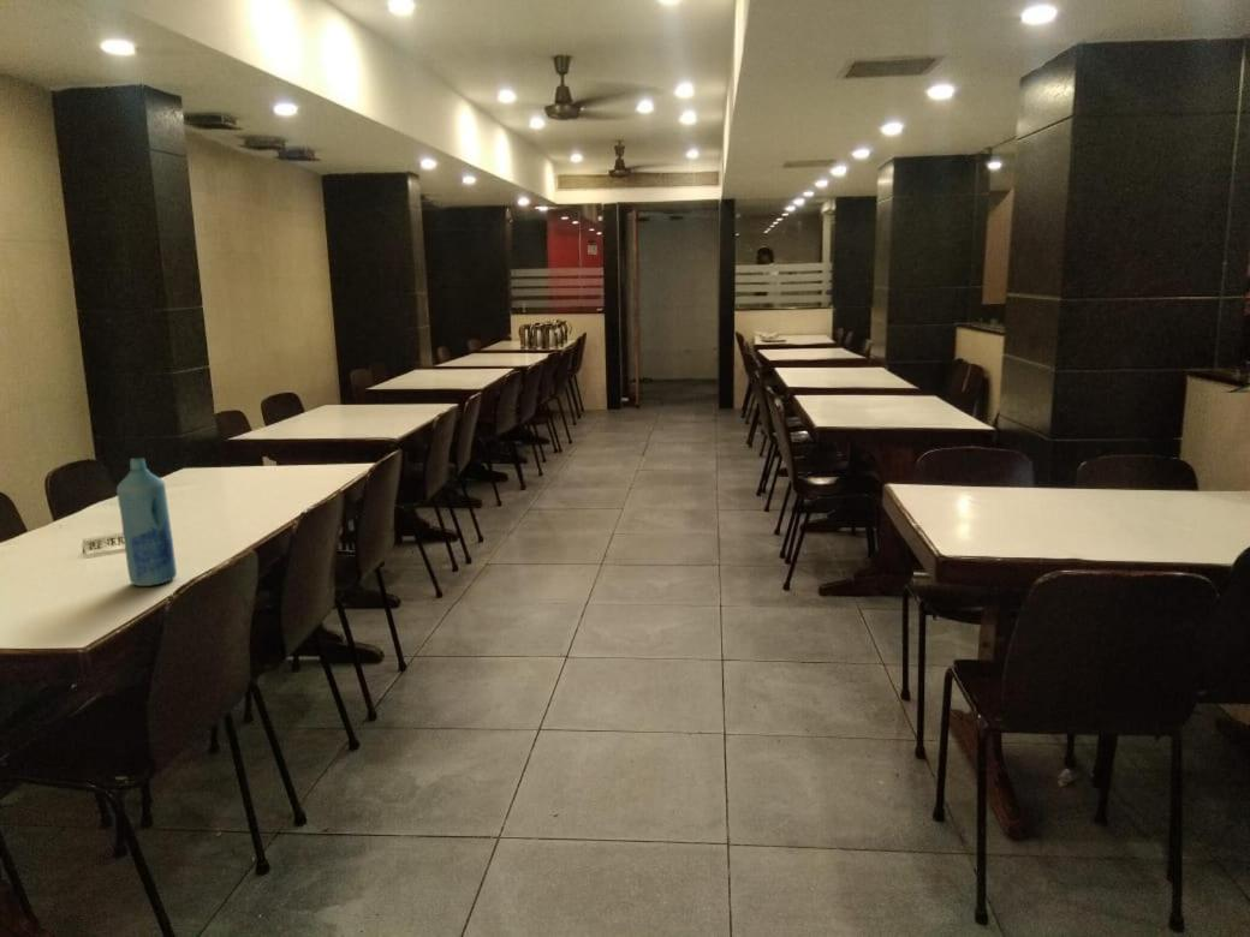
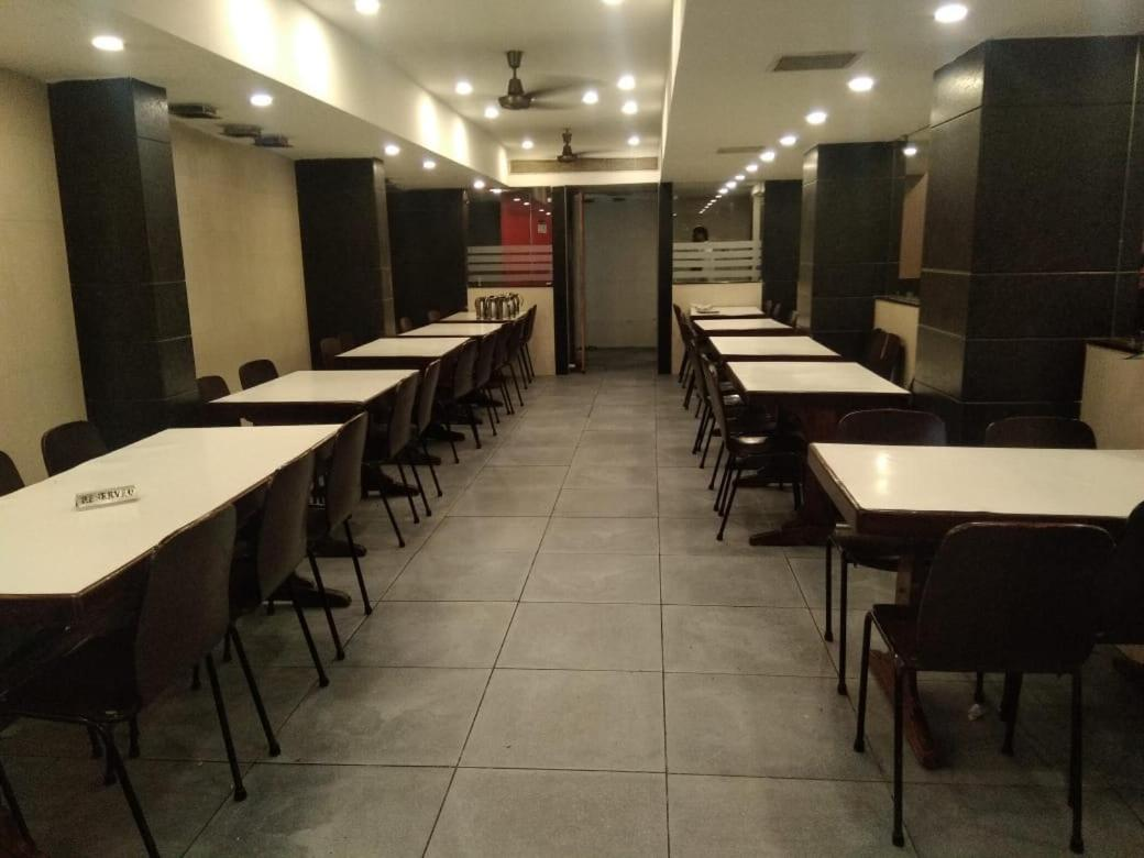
- bottle (145, 520)
